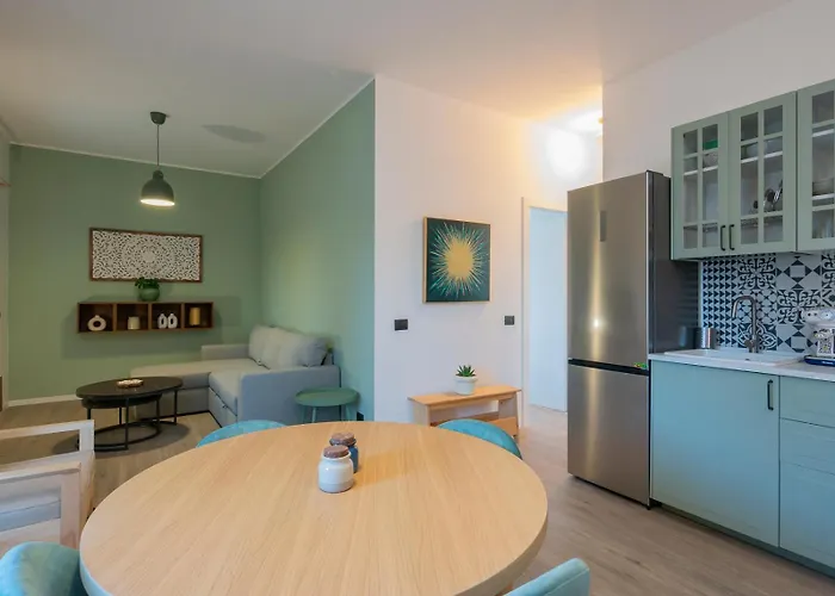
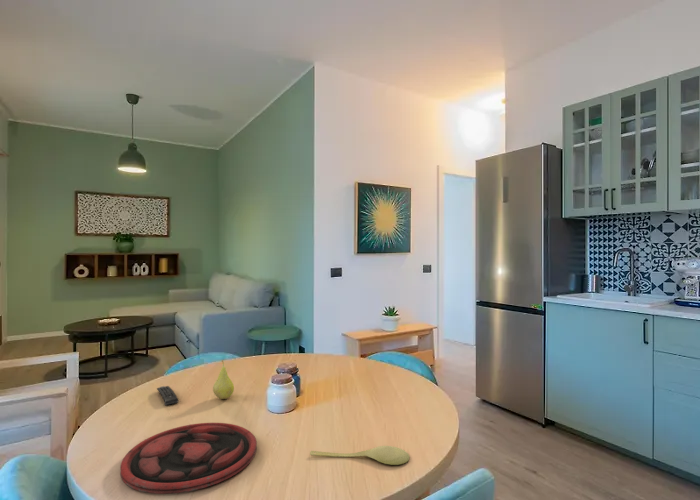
+ spoon (359, 453)
+ plate (192, 451)
+ fruit (223, 380)
+ remote control (166, 393)
